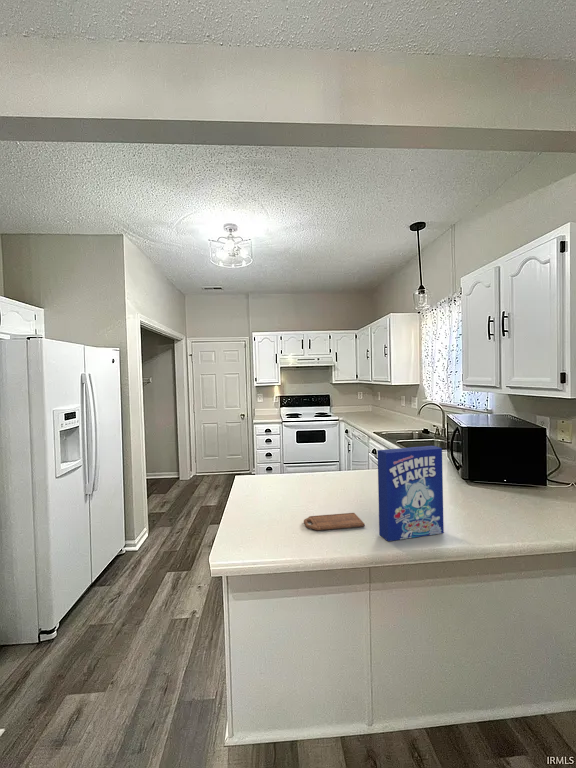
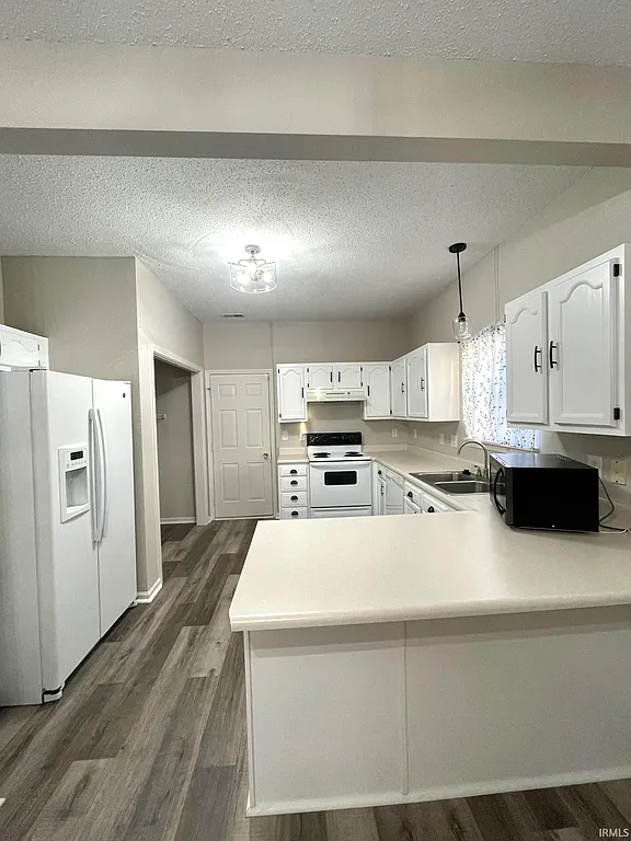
- cutting board (332, 521)
- cereal box (410, 491)
